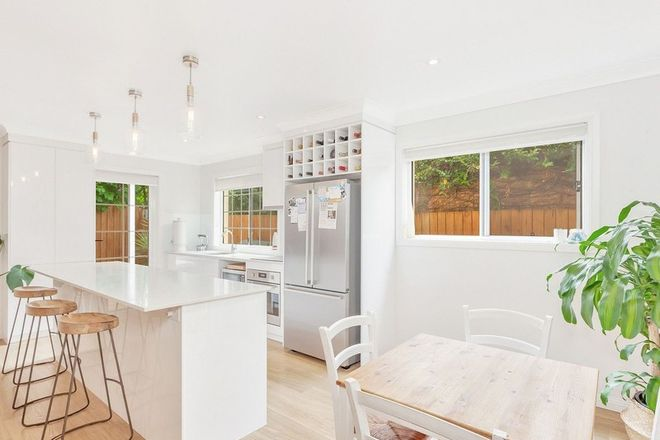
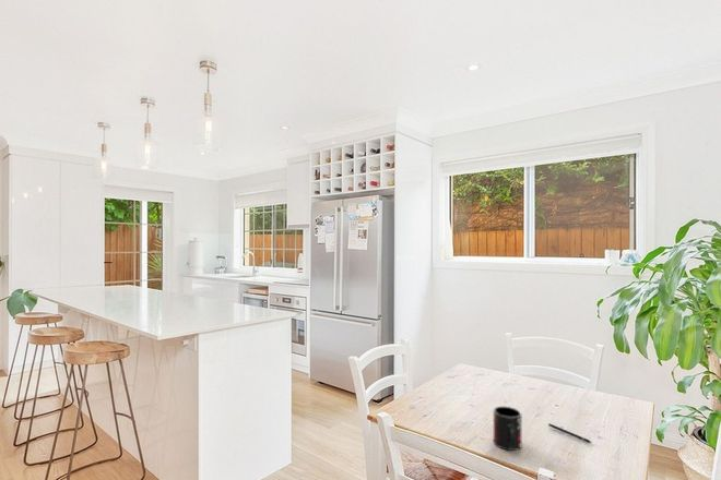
+ pen (569, 433)
+ mug (508, 430)
